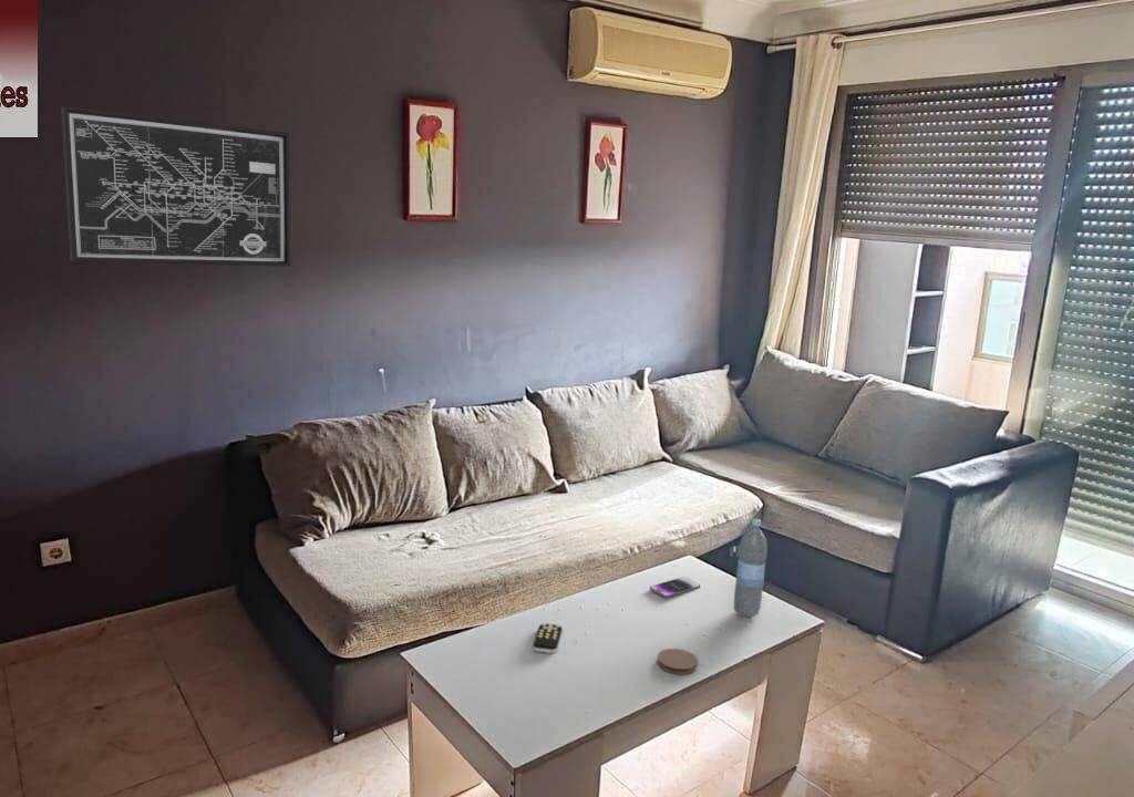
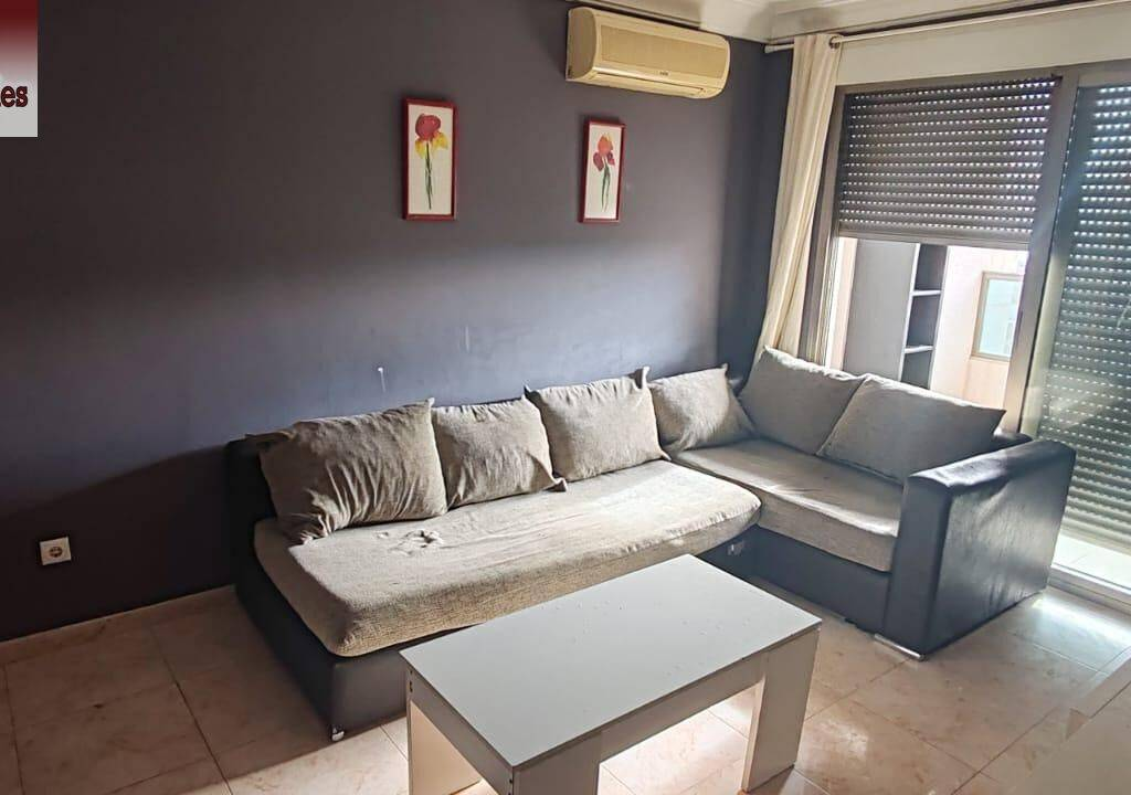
- coaster (677, 661)
- remote control (547, 638)
- water bottle (751, 568)
- smartphone (674, 587)
- wall art (185, 193)
